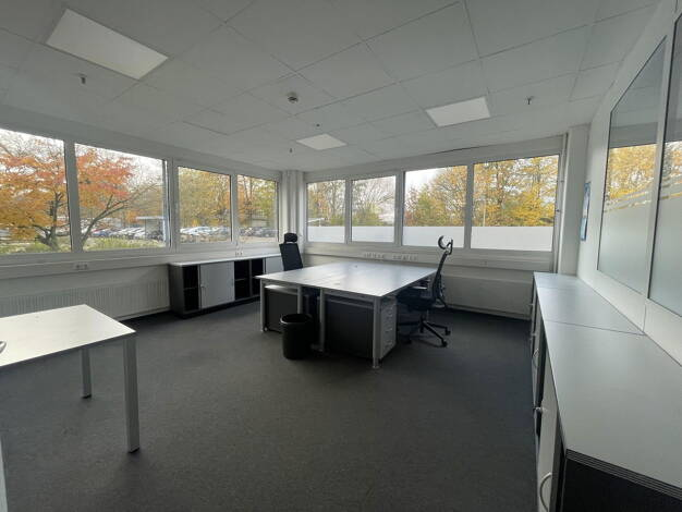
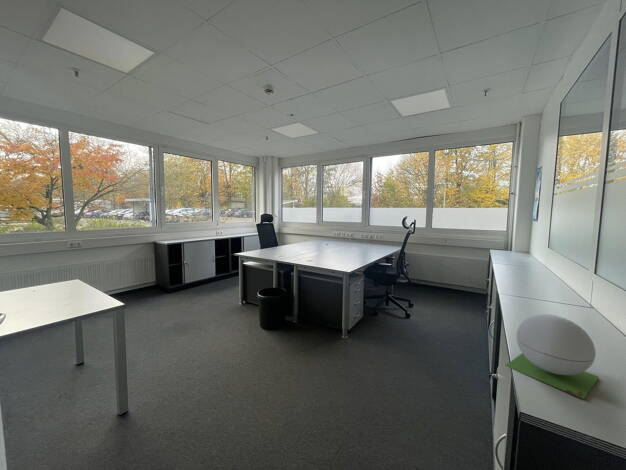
+ speaker (552, 344)
